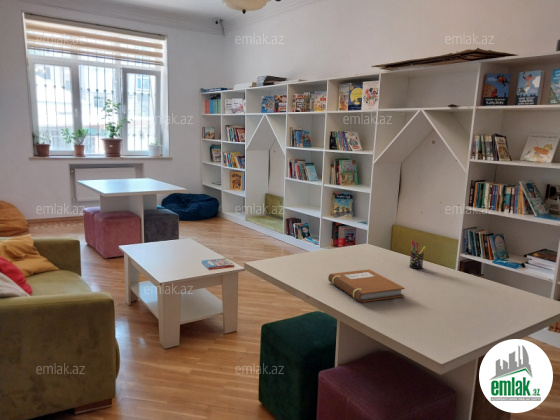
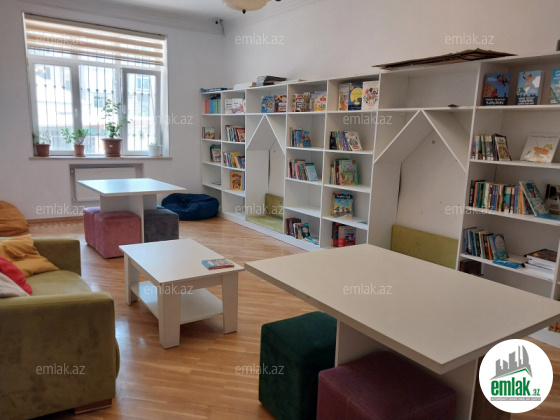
- pen holder (415, 254)
- notebook (363, 284)
